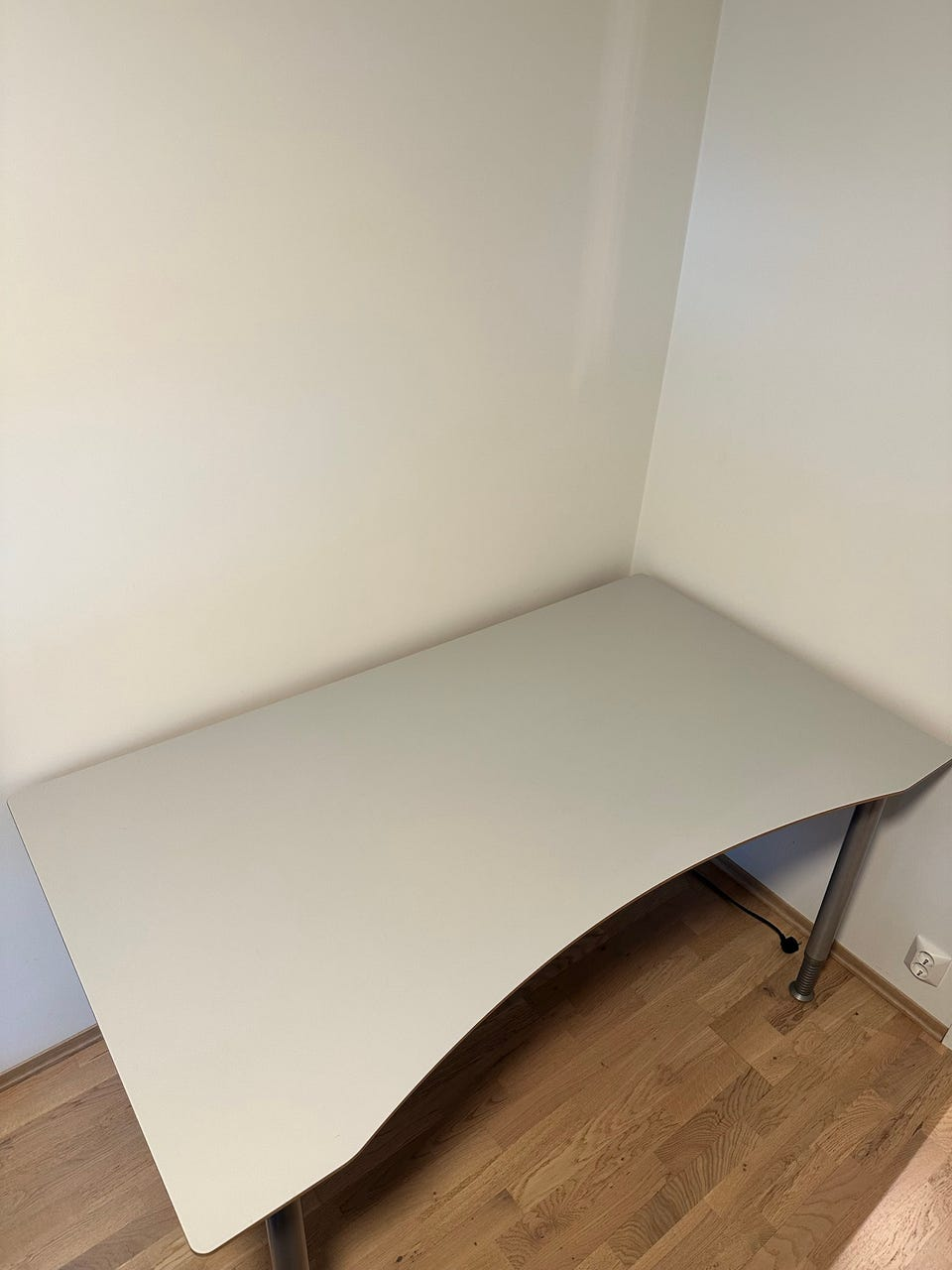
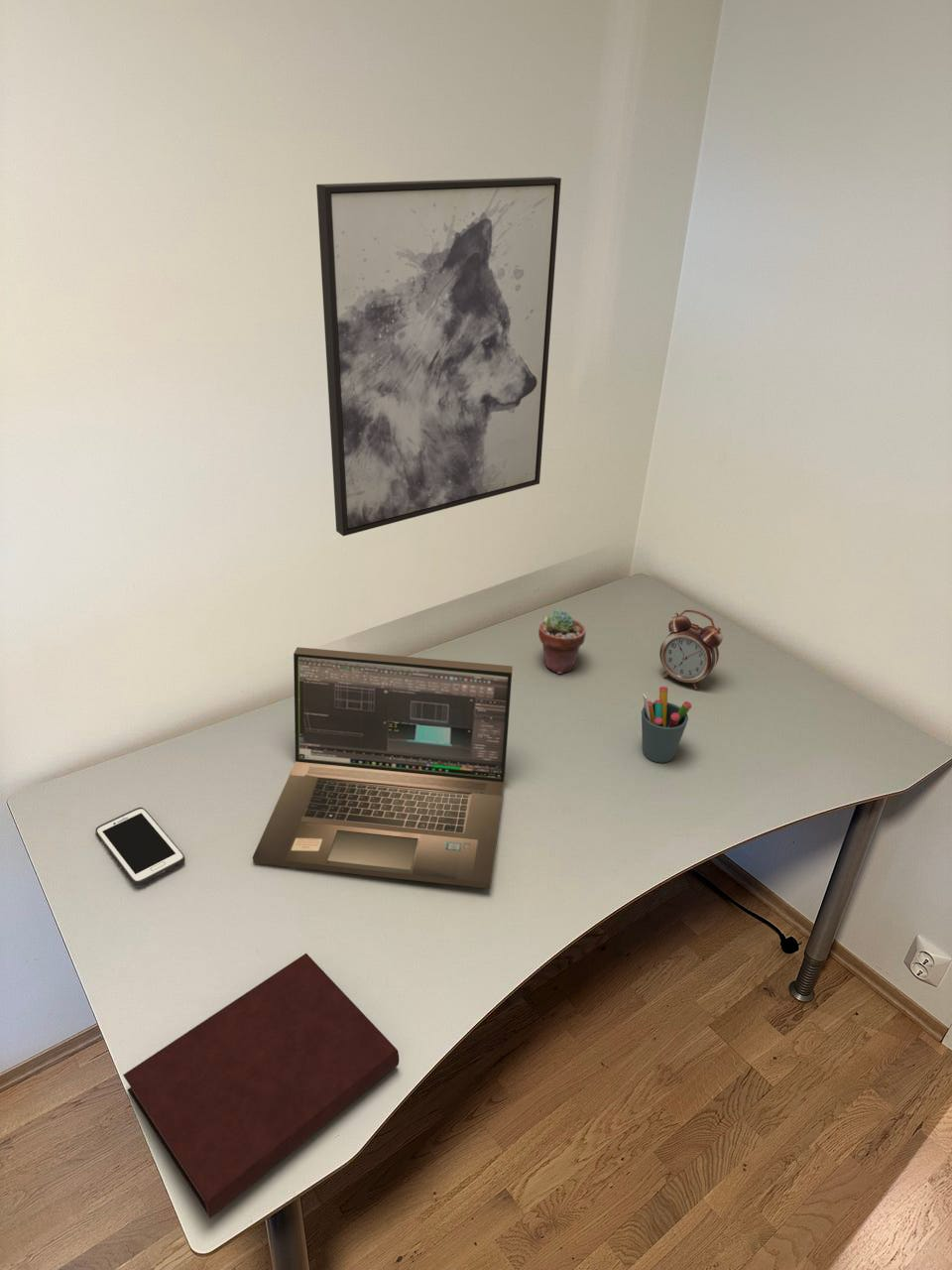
+ potted succulent (561, 638)
+ cell phone (139, 844)
+ alarm clock (690, 647)
+ notebook (264, 1070)
+ pen holder (662, 723)
+ laptop (388, 760)
+ wall art (445, 358)
